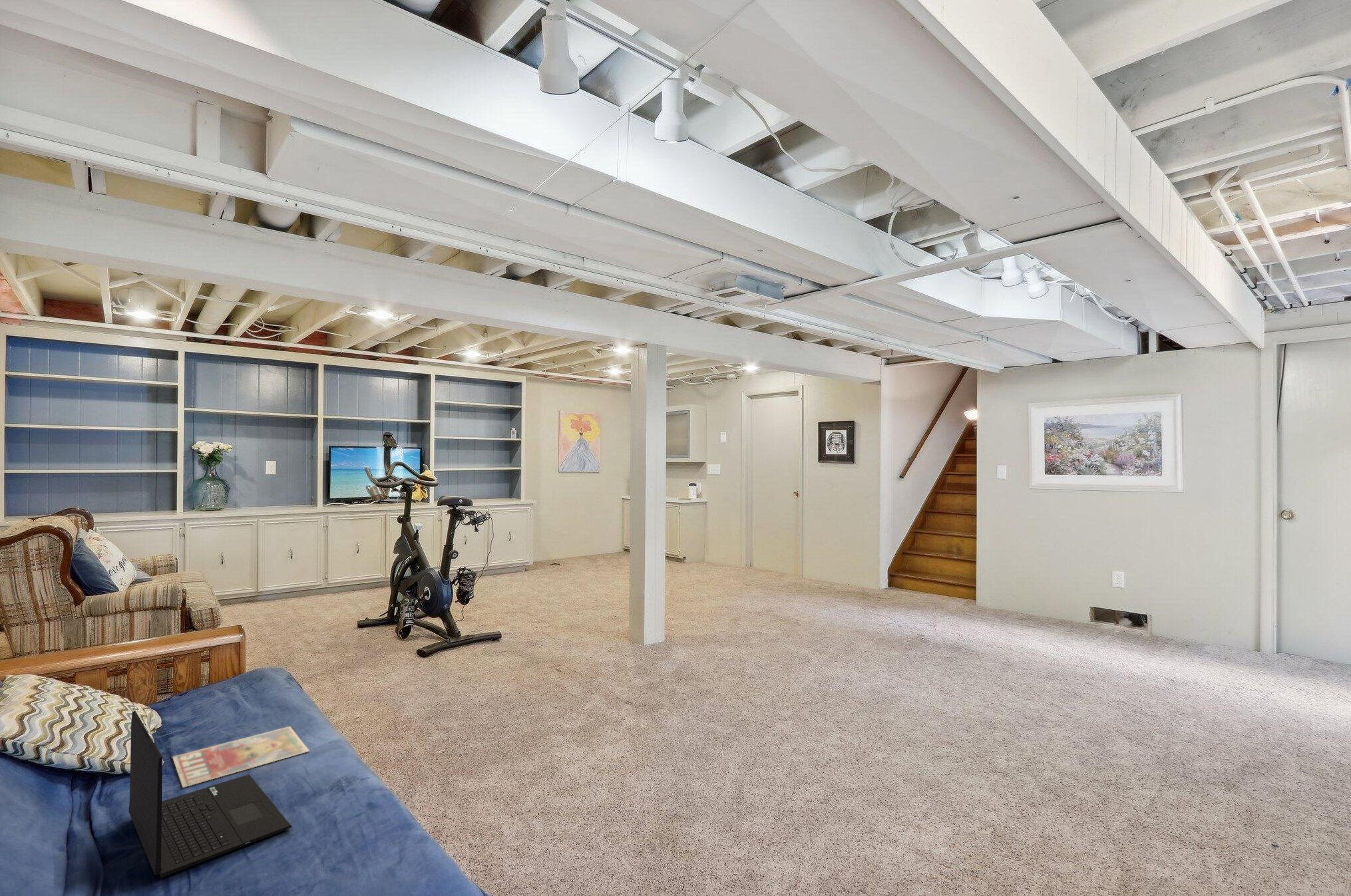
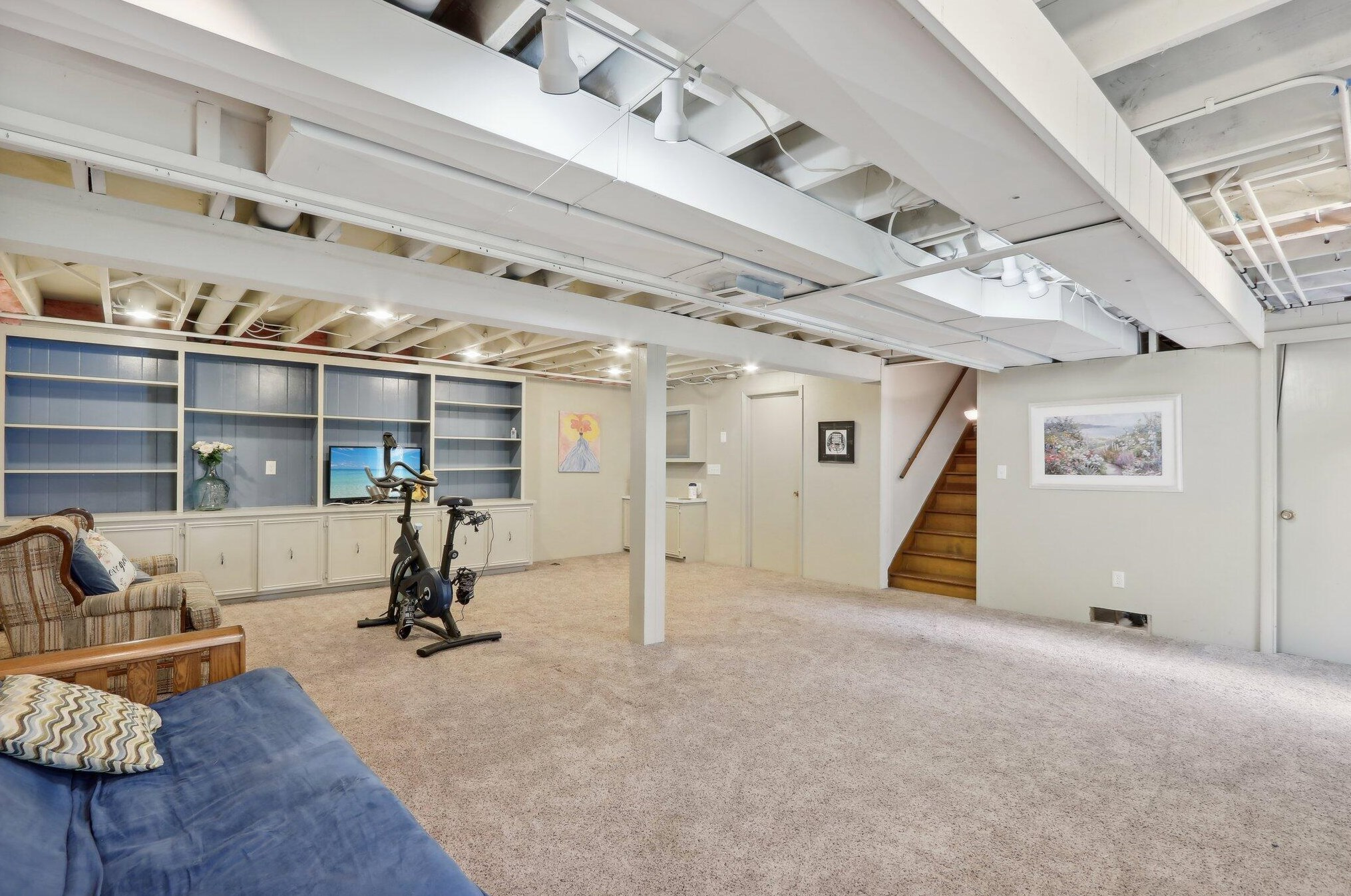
- magazine (242, 754)
- laptop (214, 785)
